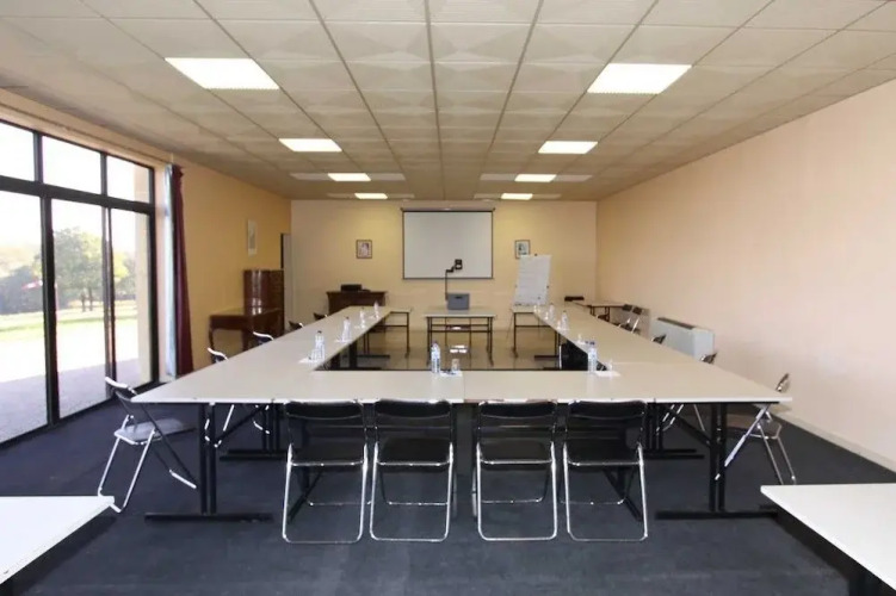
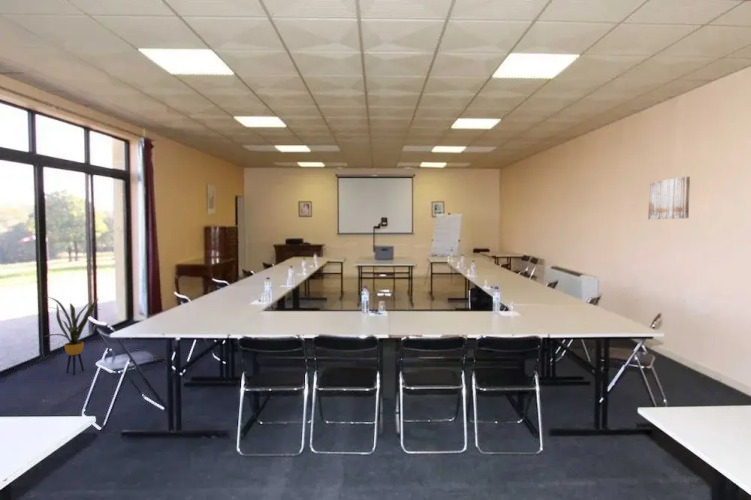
+ house plant (73, 333)
+ wall art (667, 199)
